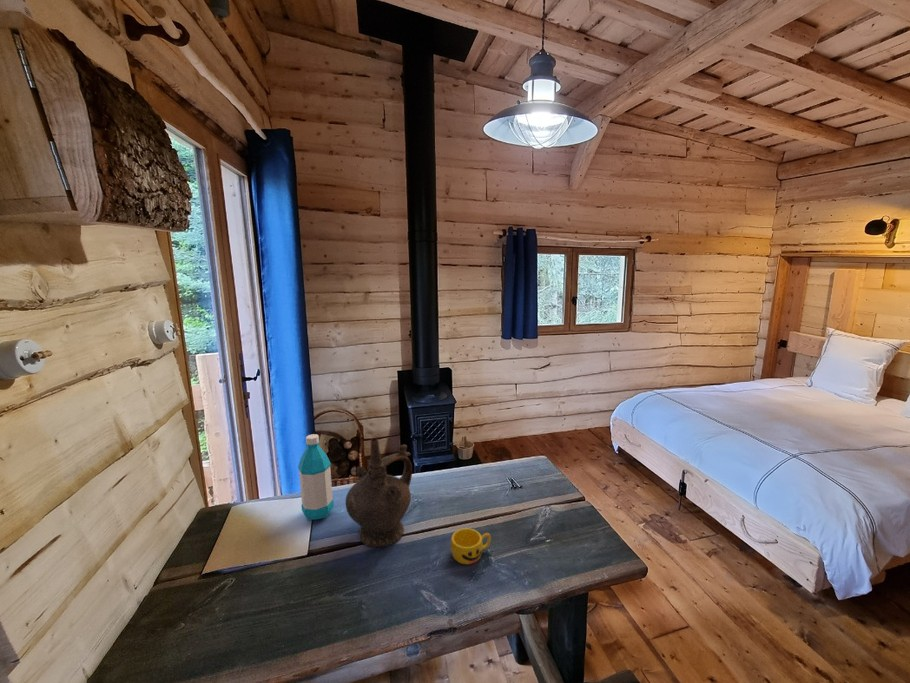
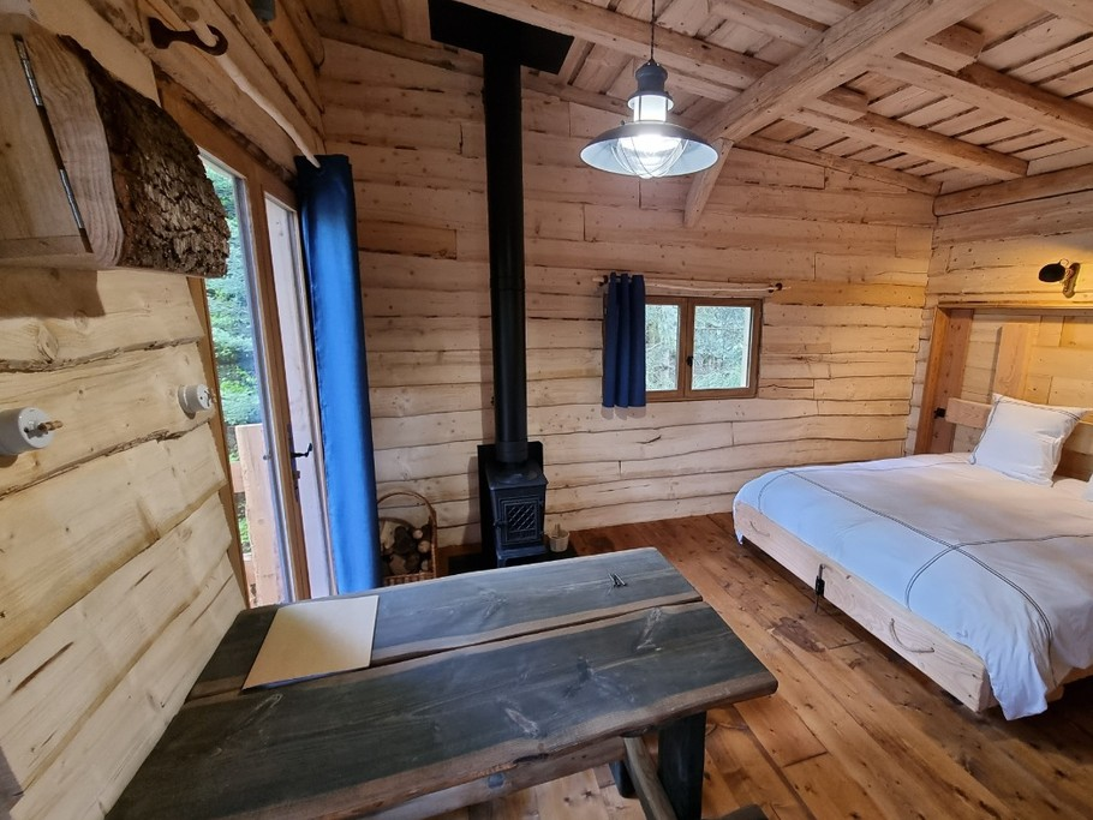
- ceremonial vessel (381, 485)
- water bottle (315, 475)
- cup (471, 545)
